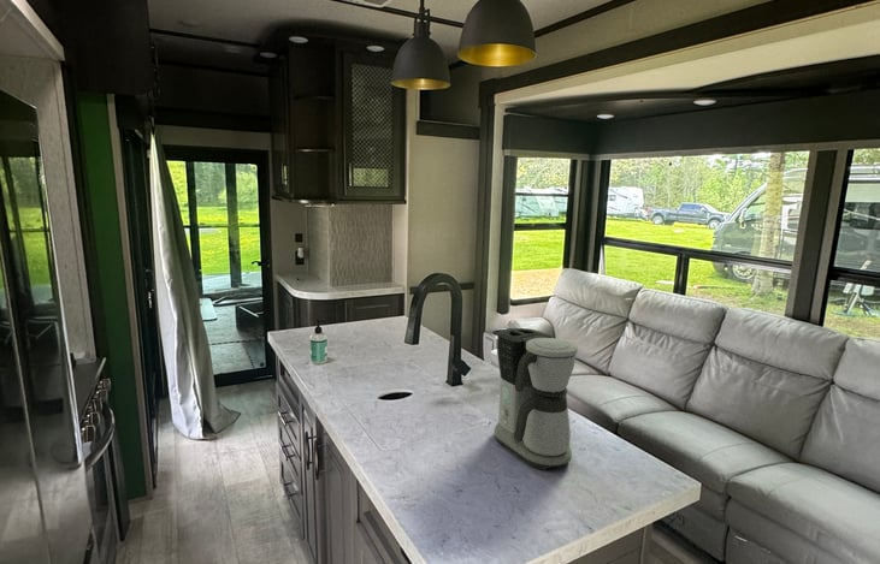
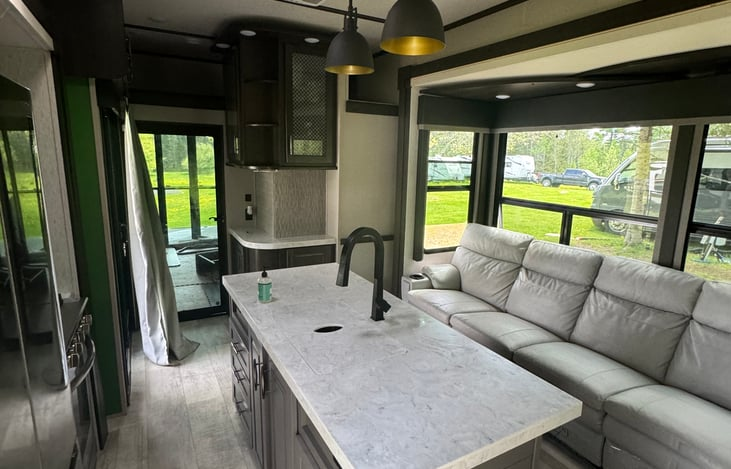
- coffee maker (527, 394)
